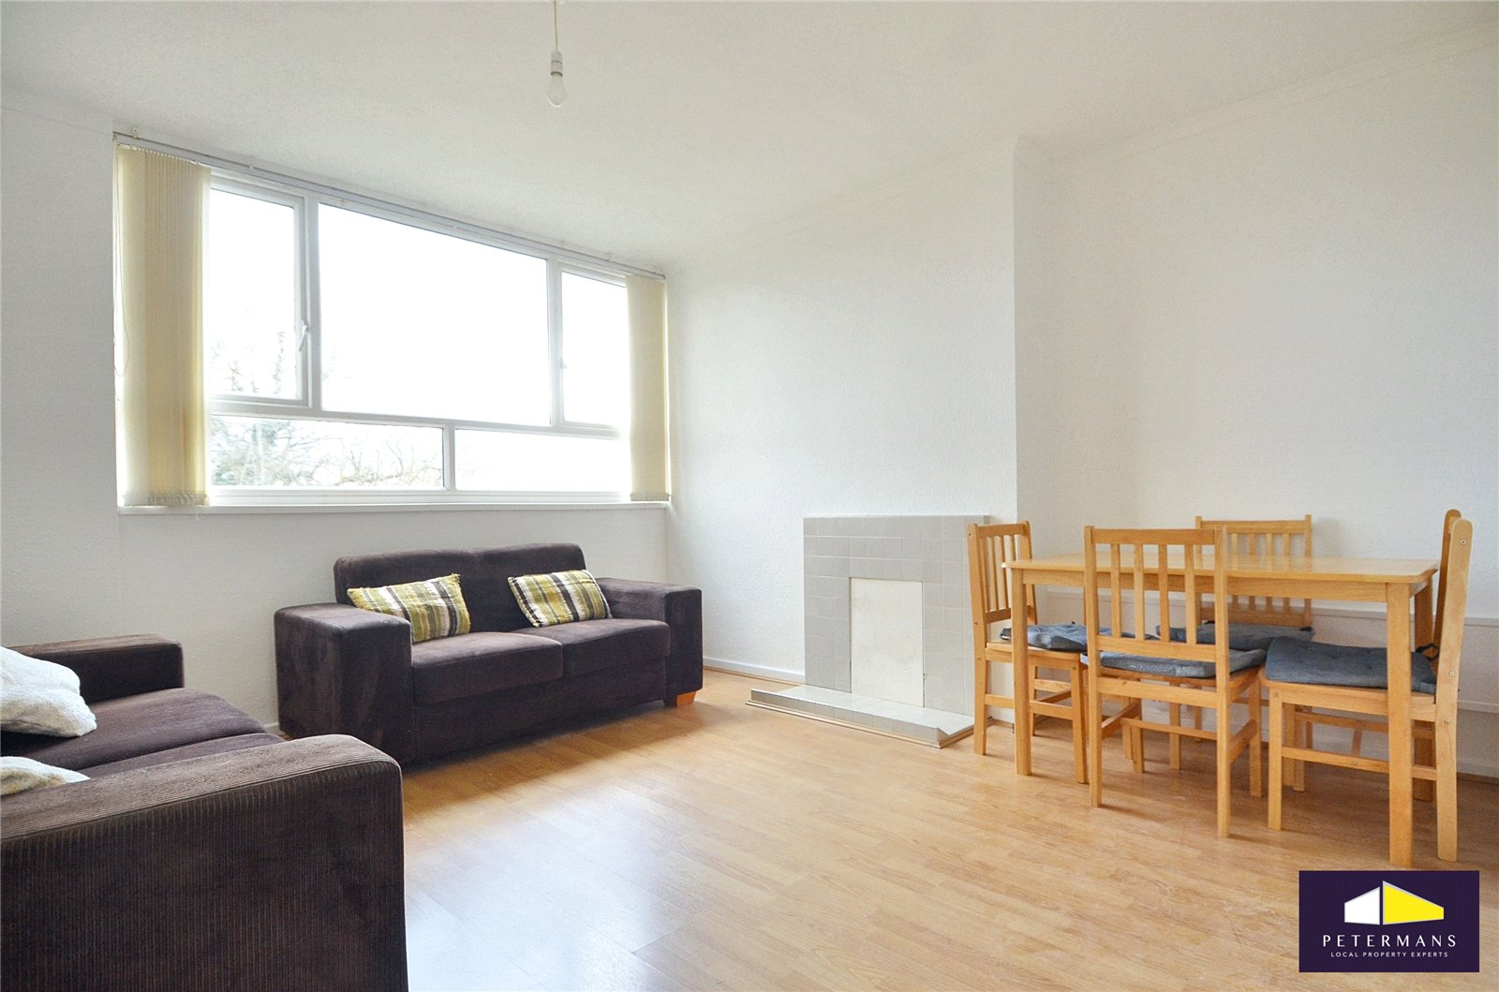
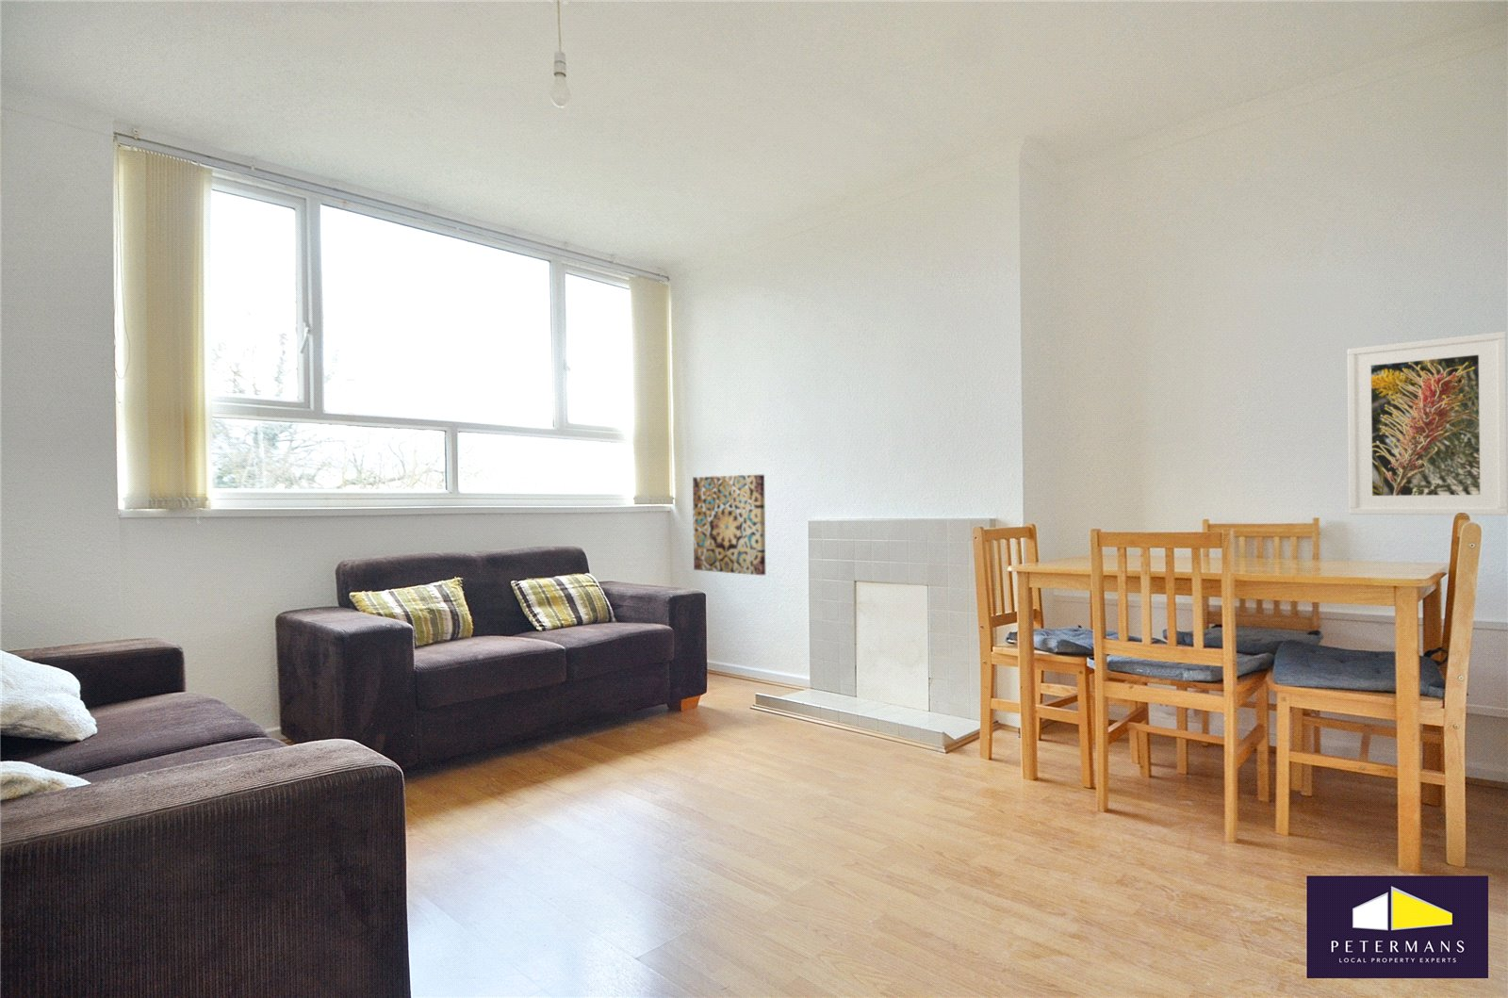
+ wall art (727, 524)
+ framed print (1423, 428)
